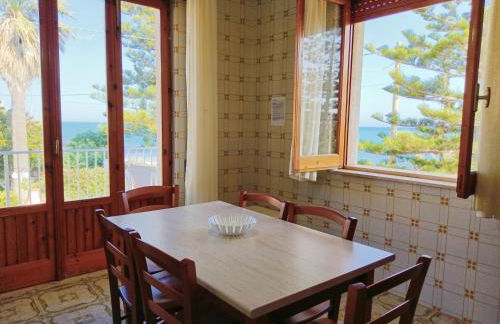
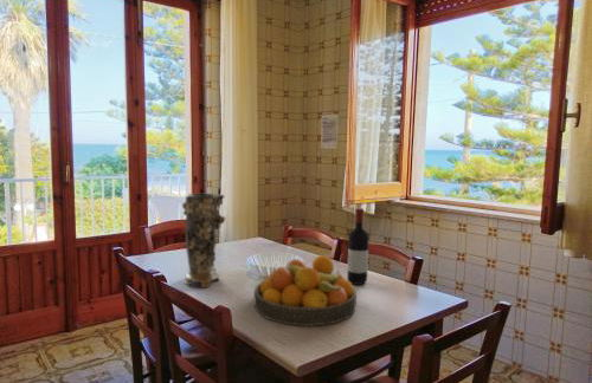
+ wine bottle (358, 246)
+ decorative vase (204, 238)
+ fruit bowl (304, 283)
